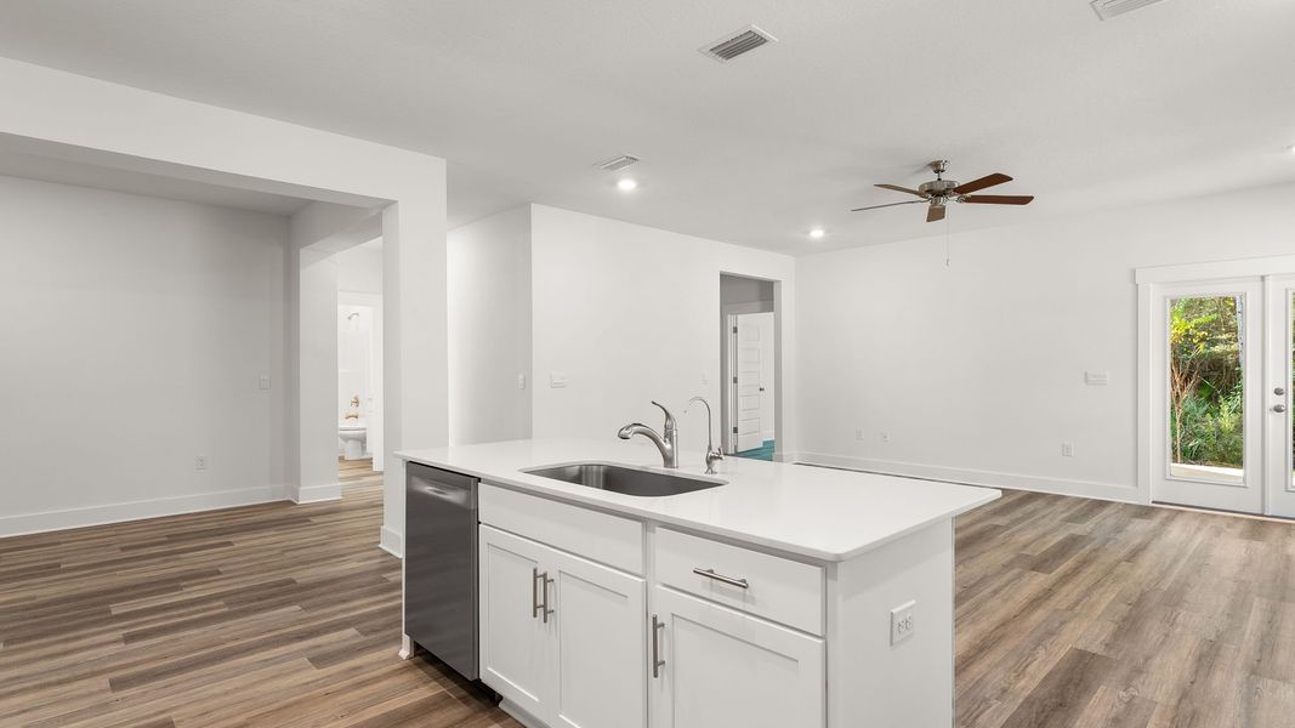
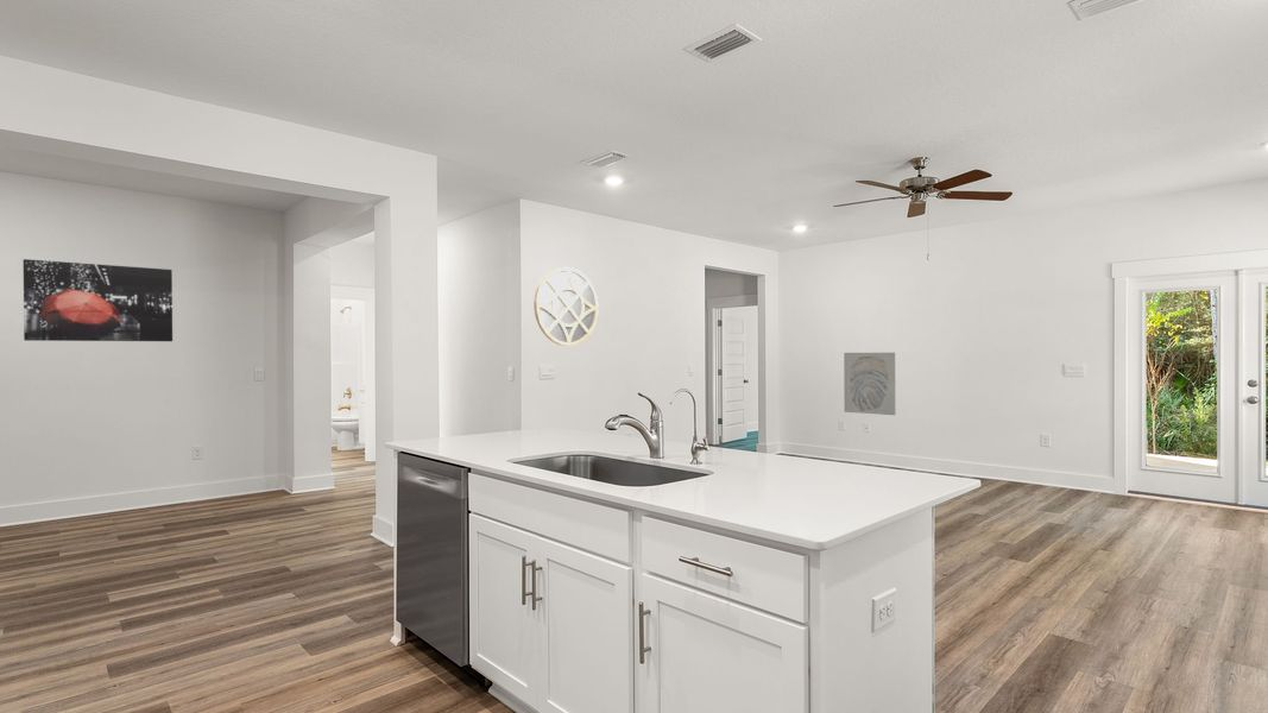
+ home mirror (567, 307)
+ wall art (869, 383)
+ wall art (102, 302)
